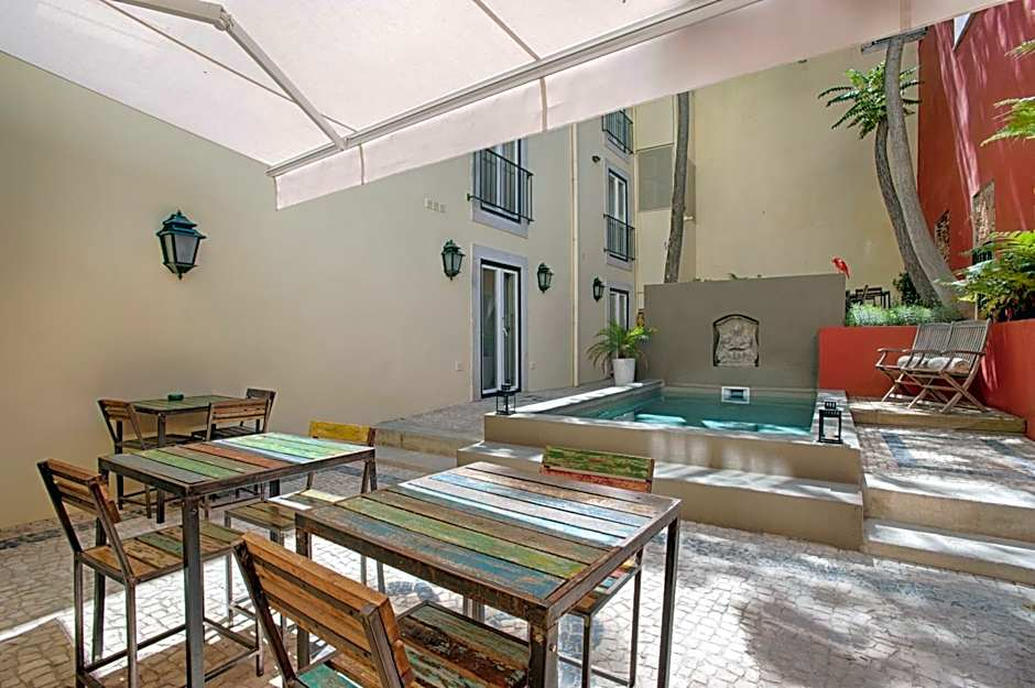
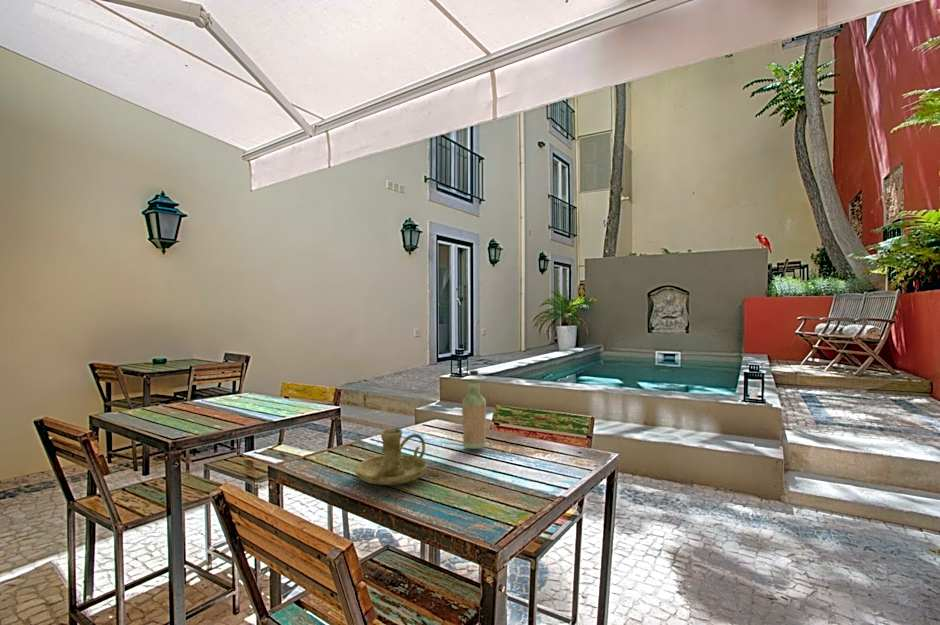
+ bottle (474, 409)
+ candle holder (397, 452)
